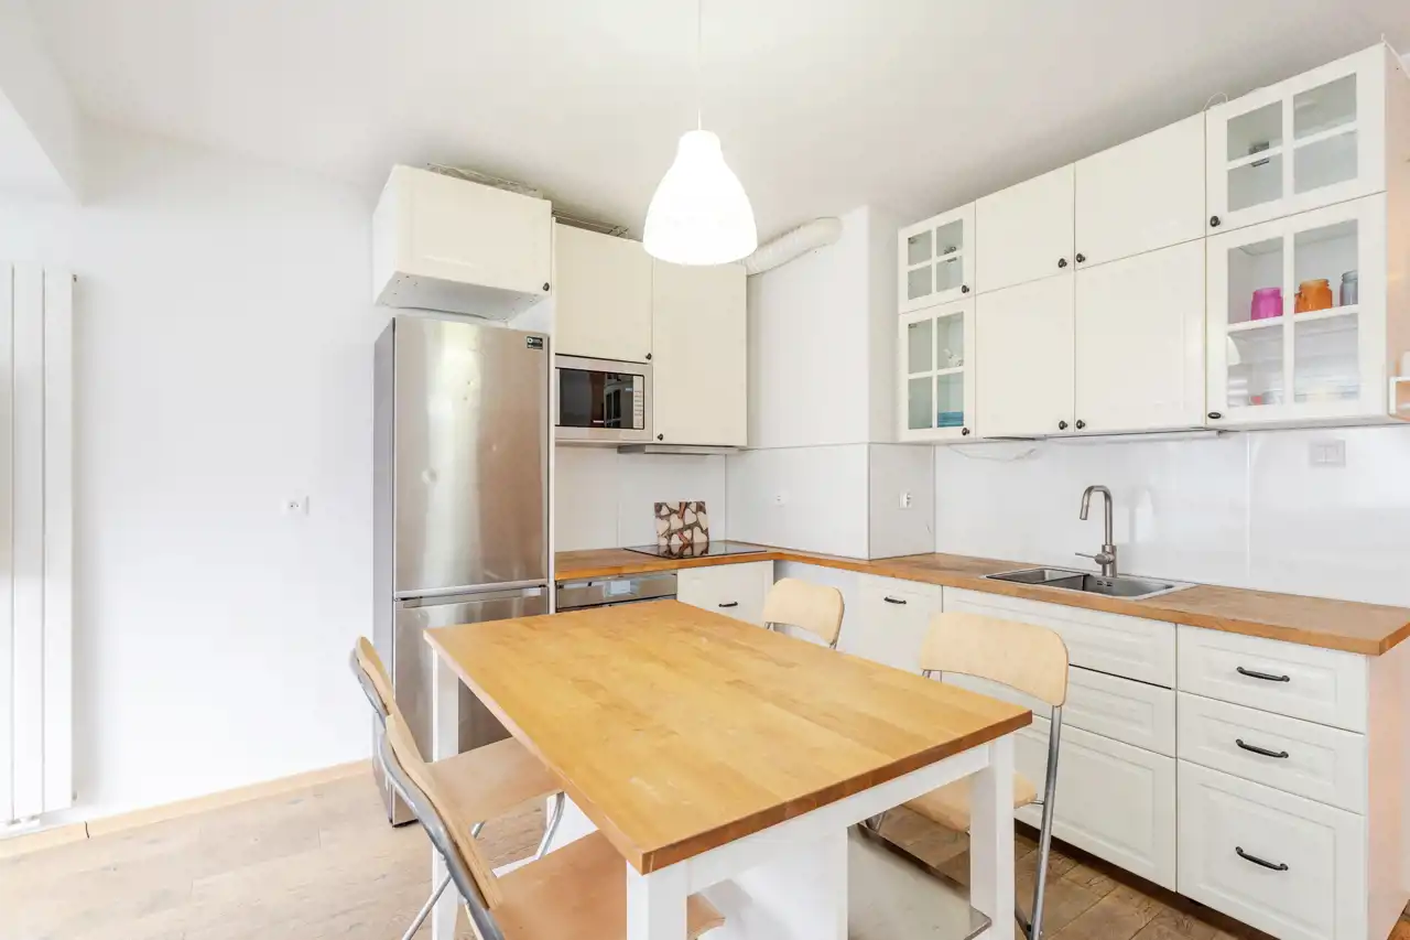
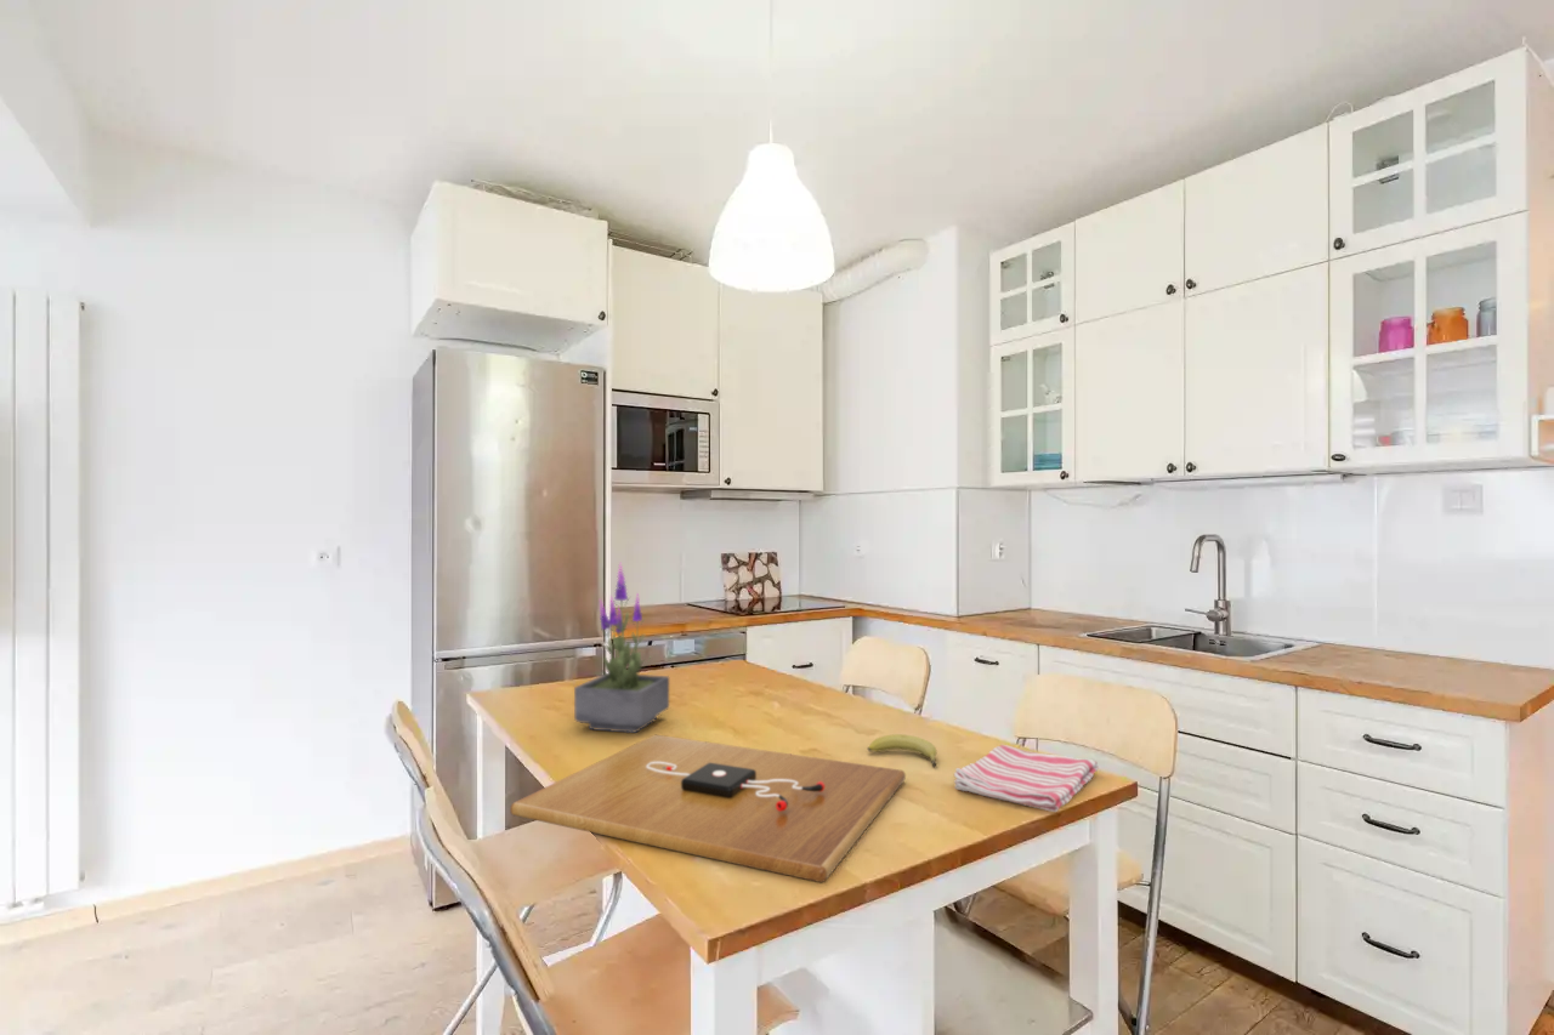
+ potted plant (623, 642)
+ cutting board (719, 784)
+ dish towel (1027, 770)
+ fruit (907, 747)
